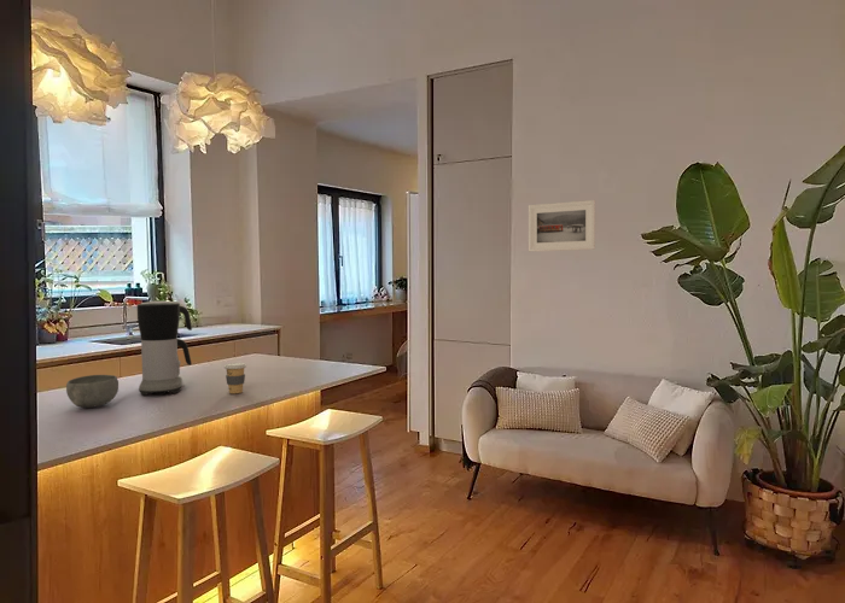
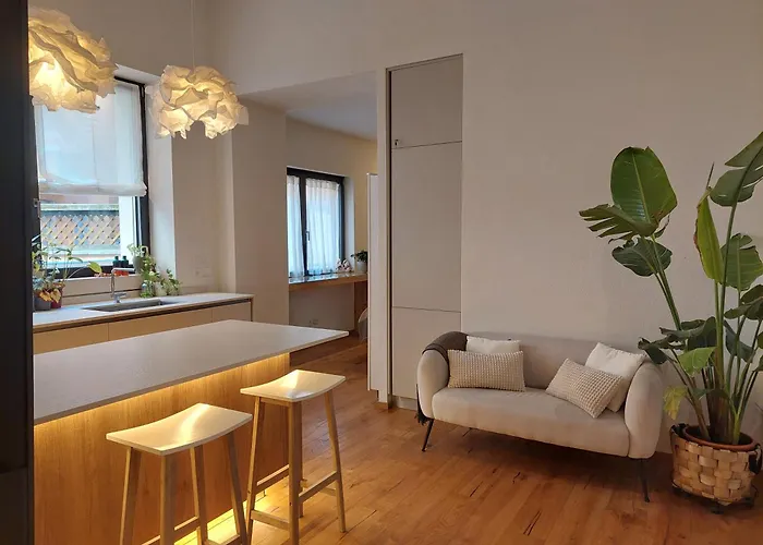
- coffee cup (235, 377)
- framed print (560, 227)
- bowl (93, 392)
- coffee maker (165, 345)
